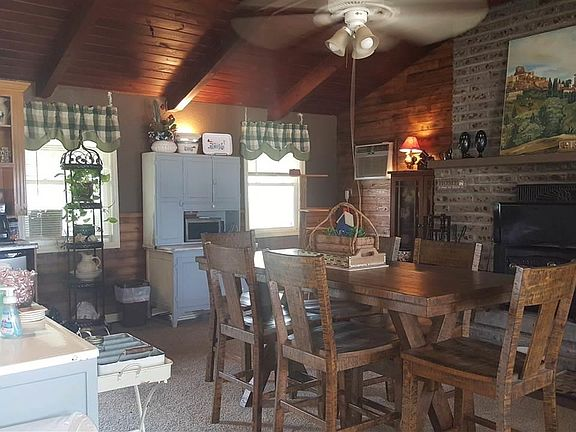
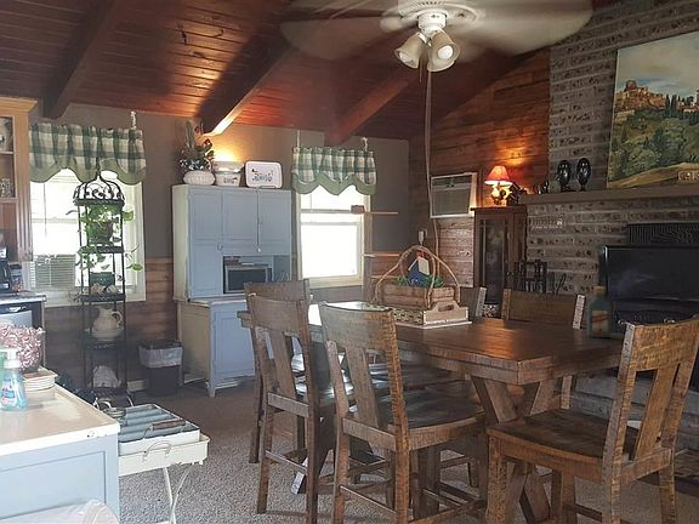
+ vodka (598, 312)
